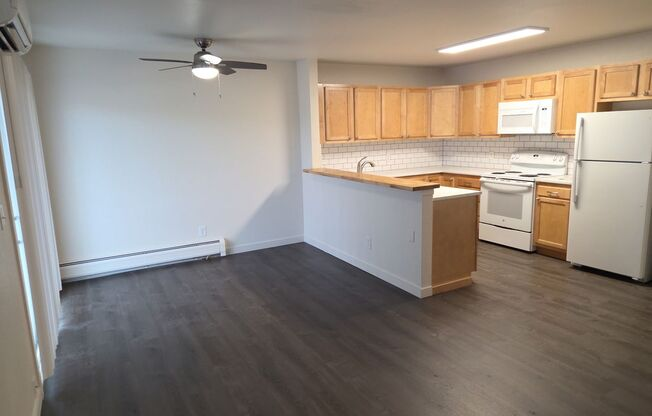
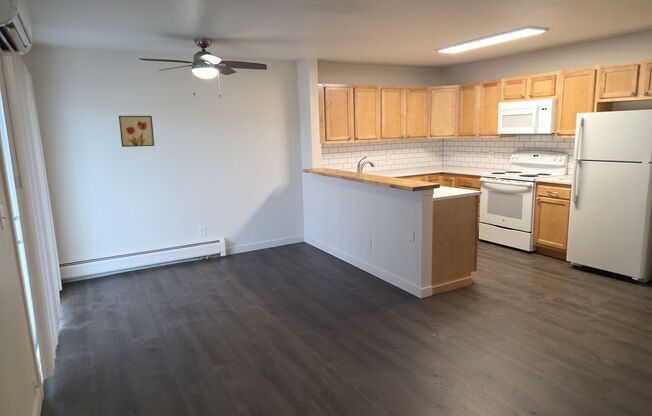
+ wall art (136, 131)
